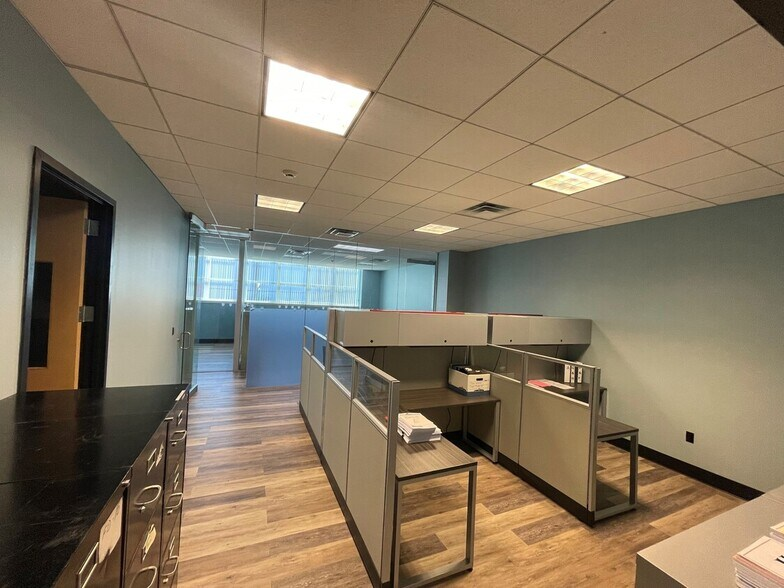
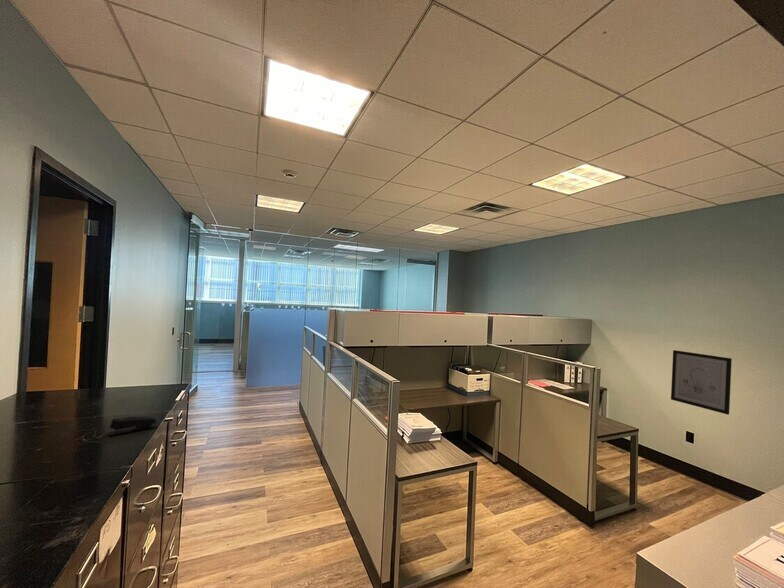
+ wall art (699, 380)
+ stapler (134, 422)
